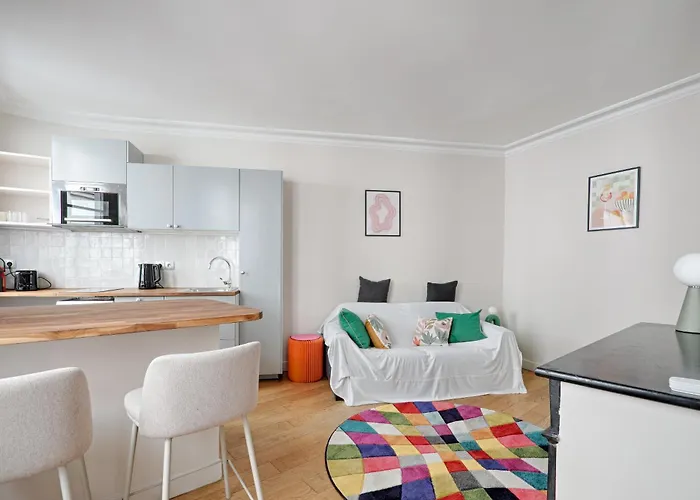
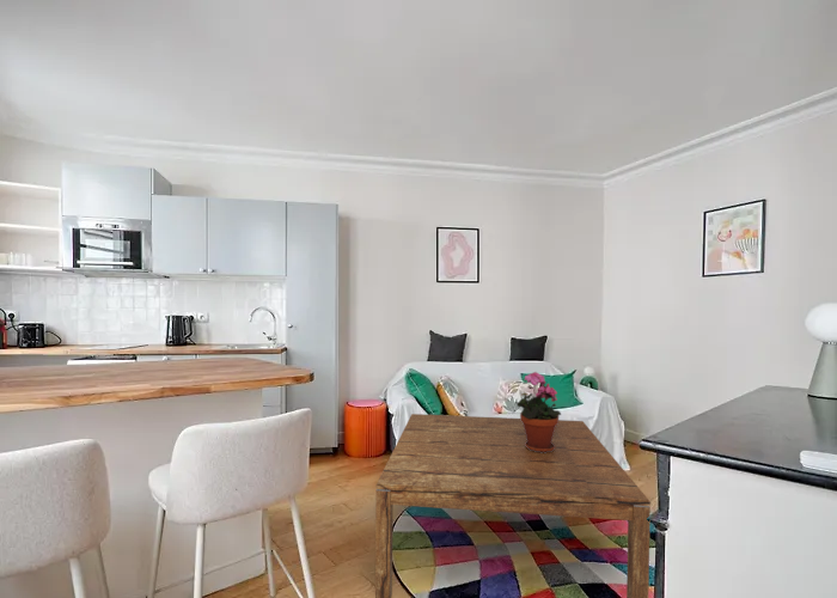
+ coffee table (499, 494)
+ potted plant (538, 409)
